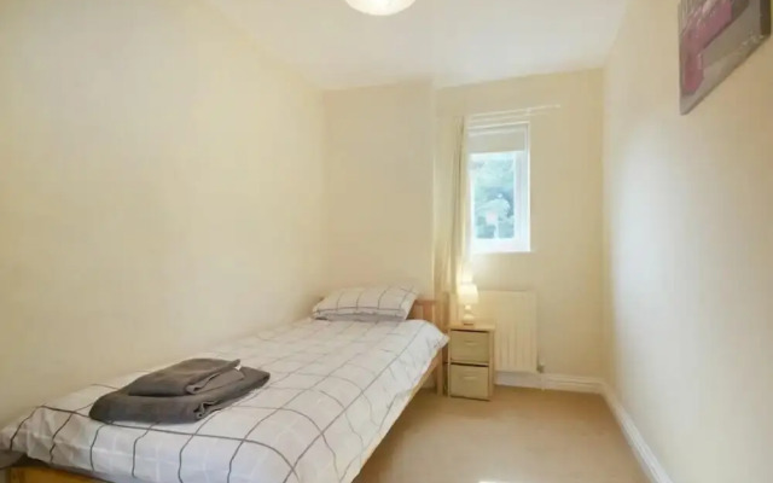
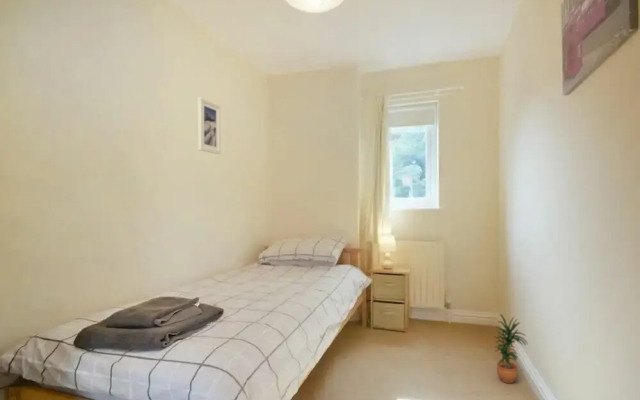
+ potted plant (509, 350)
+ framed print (209, 126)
